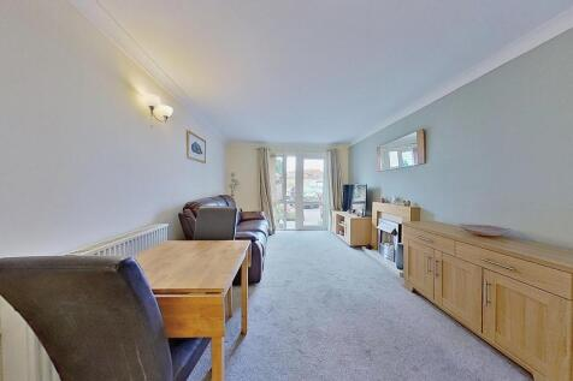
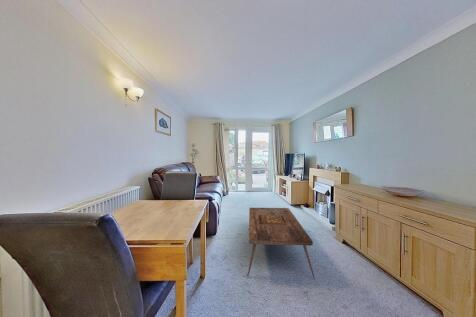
+ coffee table (273, 232)
